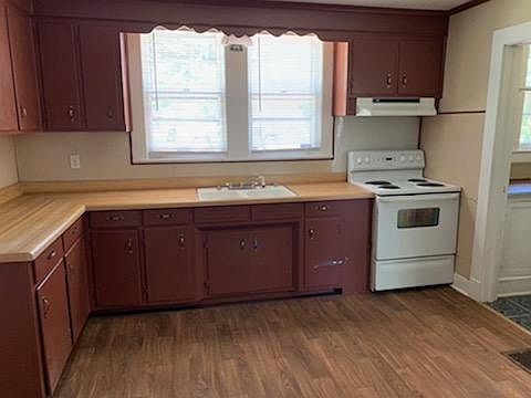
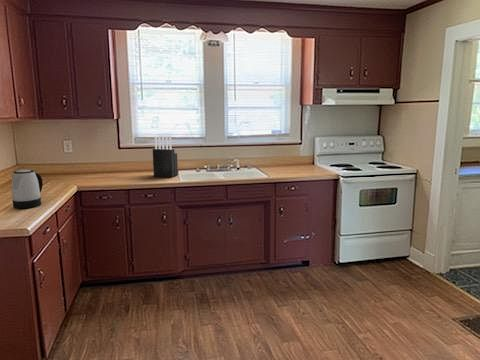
+ knife block (165, 155)
+ kettle (28, 187)
